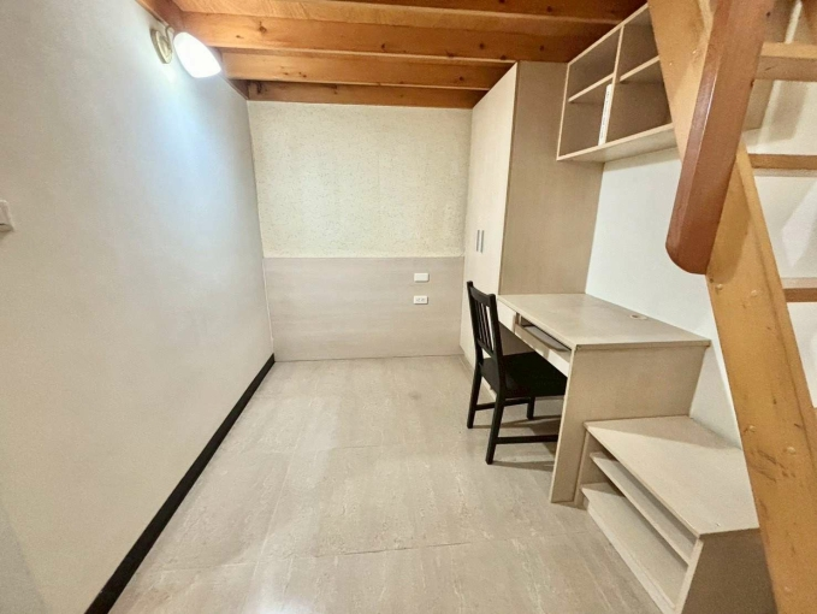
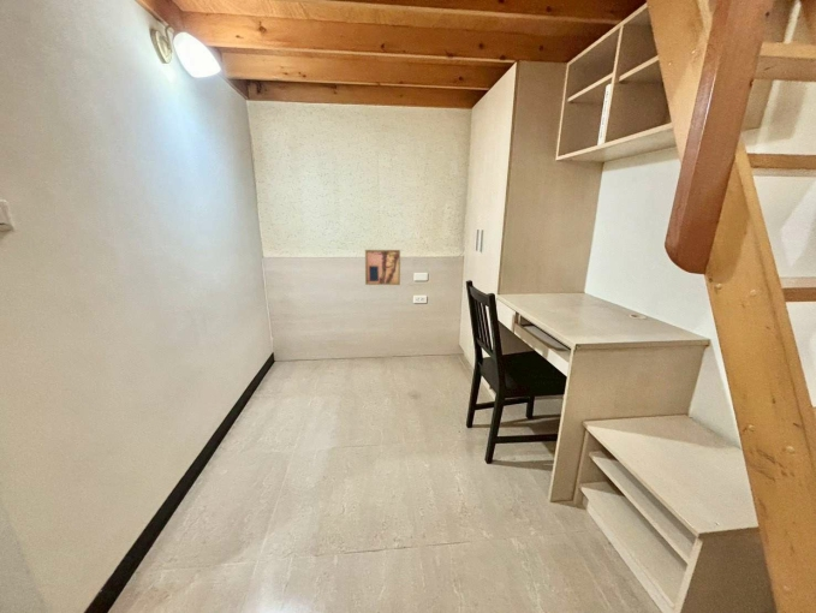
+ wall art (382, 267)
